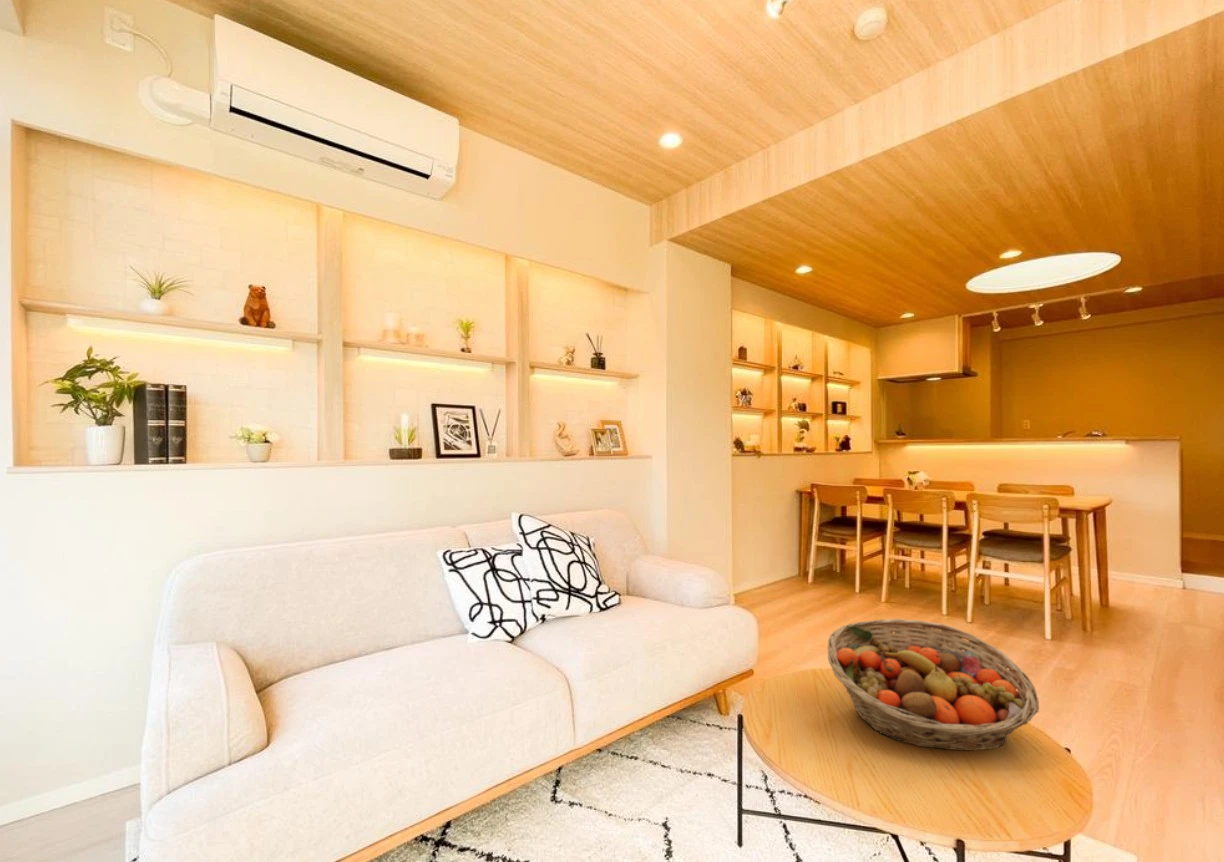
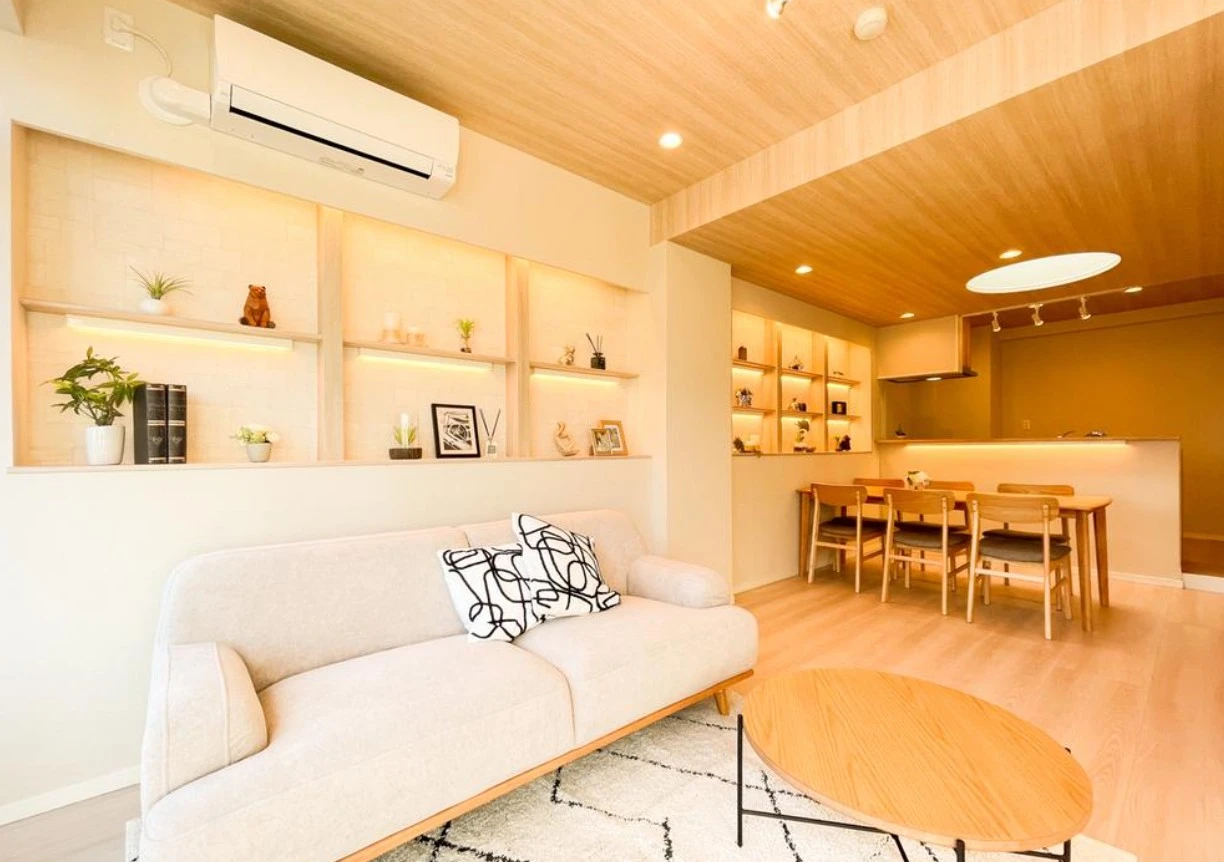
- fruit basket (924, 680)
